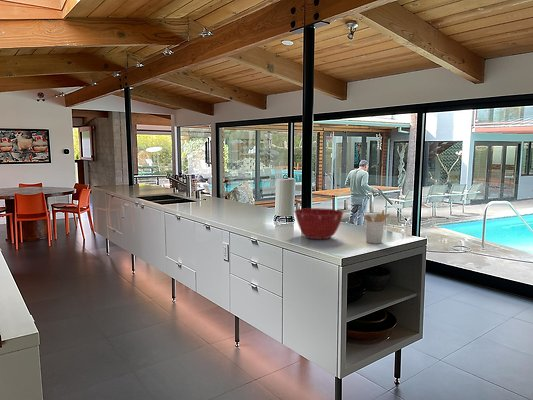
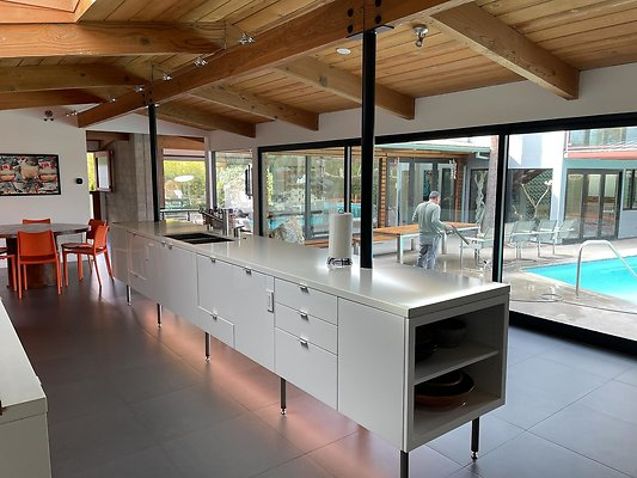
- utensil holder (376, 226)
- mixing bowl (318, 224)
